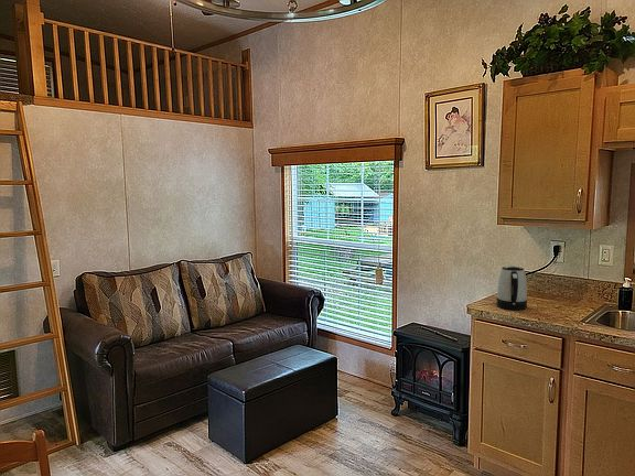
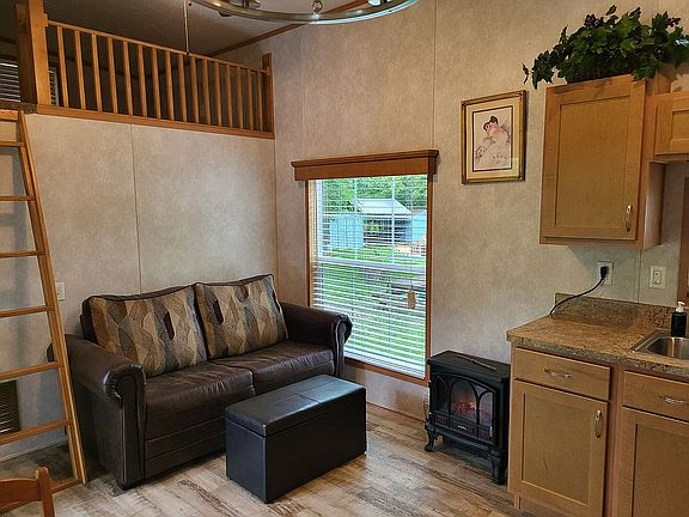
- kettle (513, 286)
